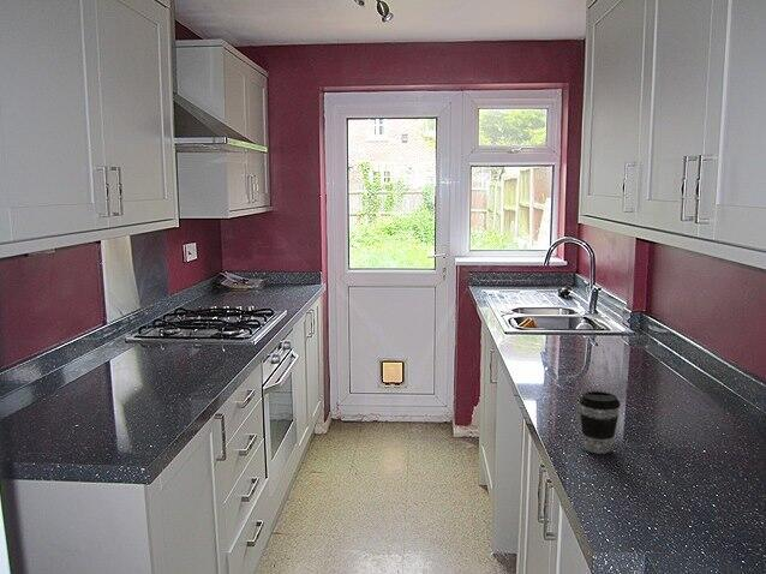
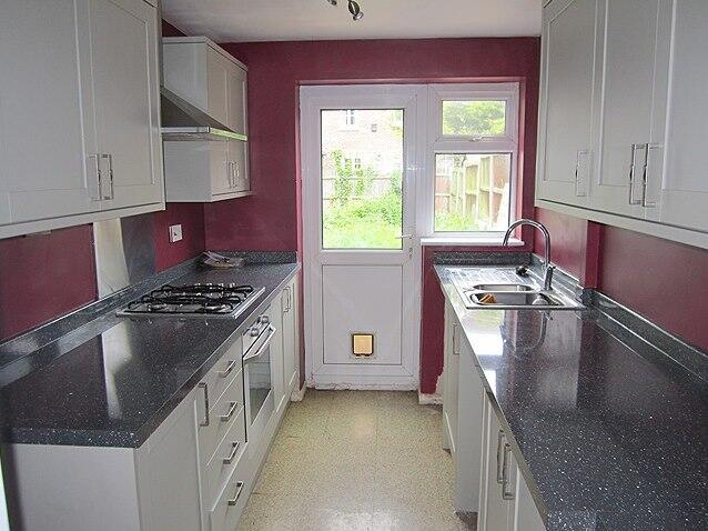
- coffee cup (598, 421)
